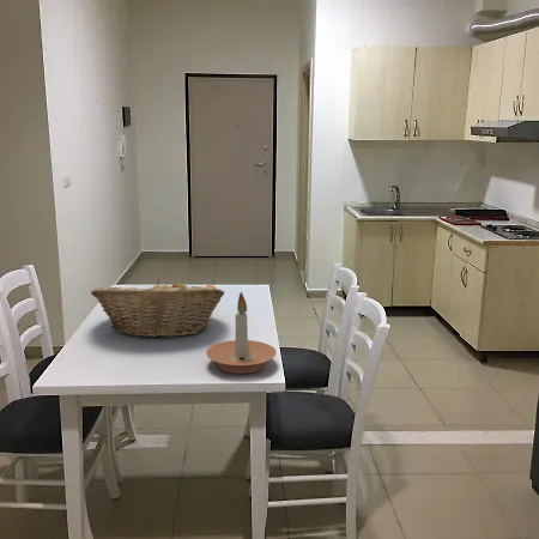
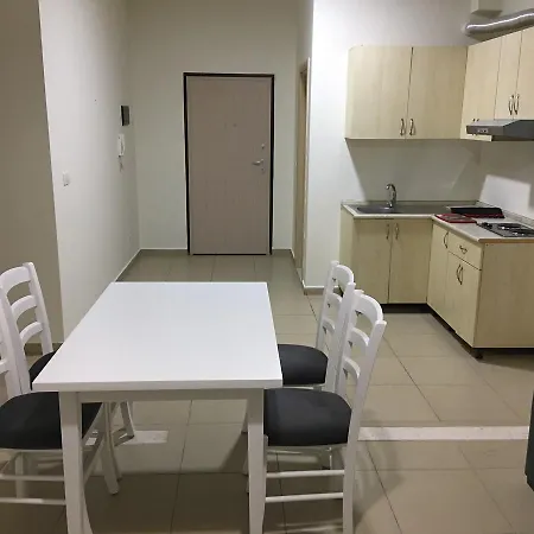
- fruit basket (158, 302)
- candle holder (241, 328)
